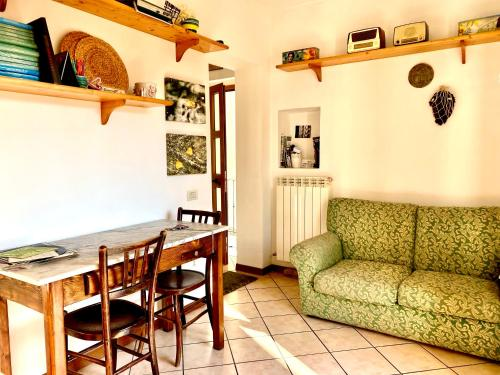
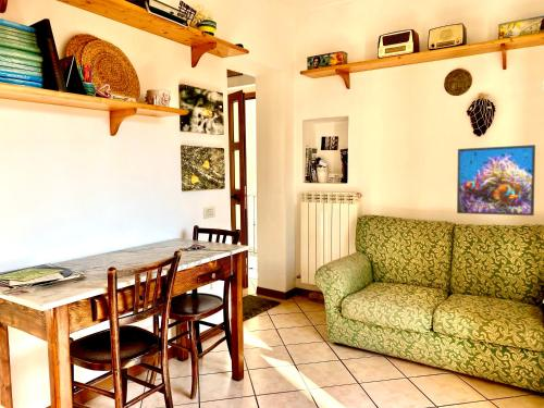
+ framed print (494, 181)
